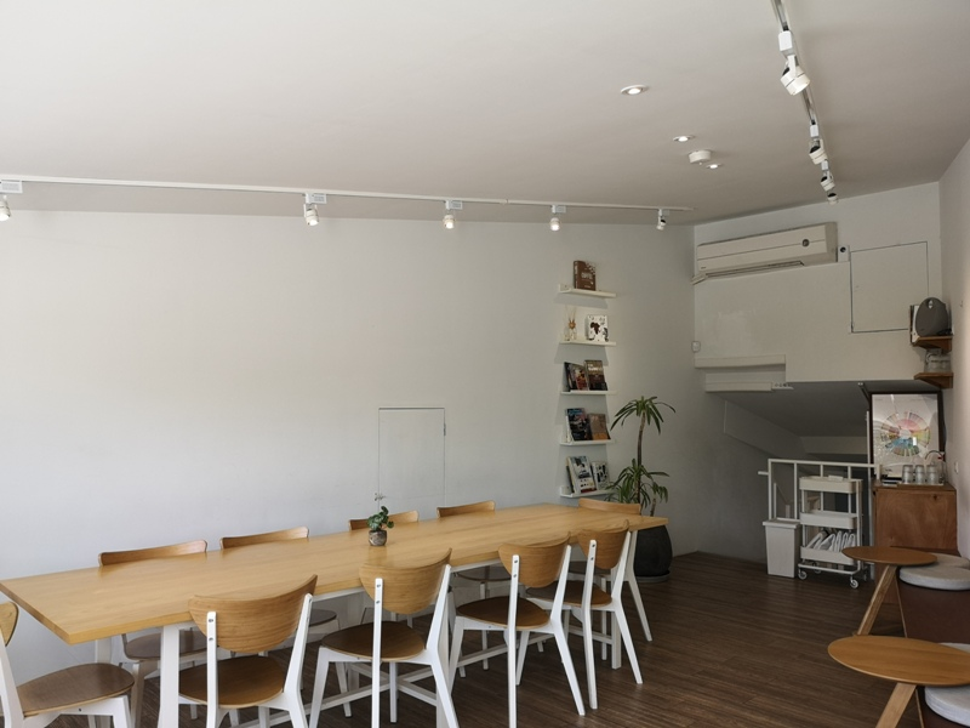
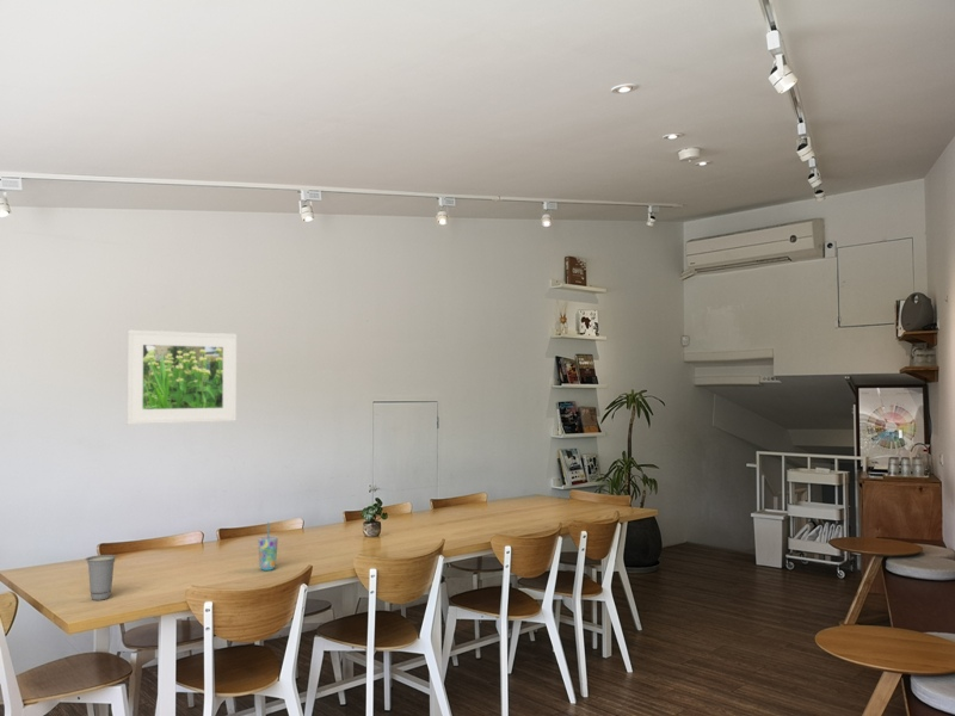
+ cup (267, 545)
+ cup (100, 578)
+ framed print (183, 377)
